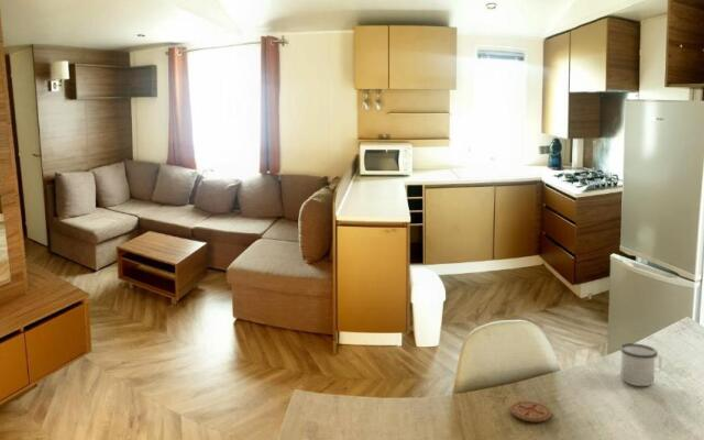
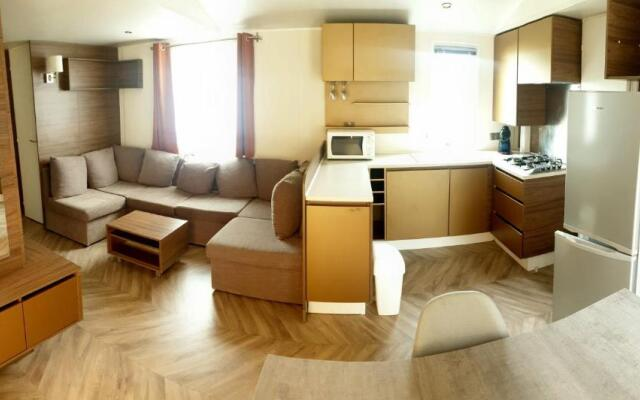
- coaster (530, 411)
- mug (641, 364)
